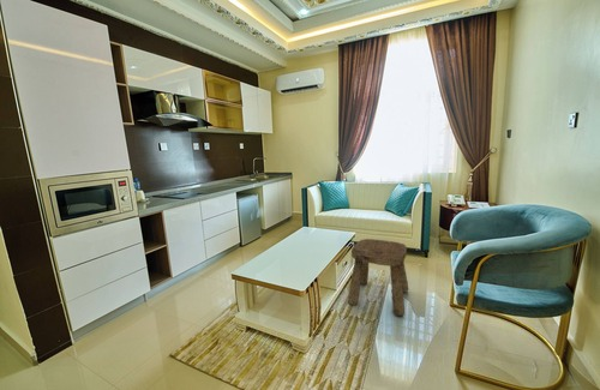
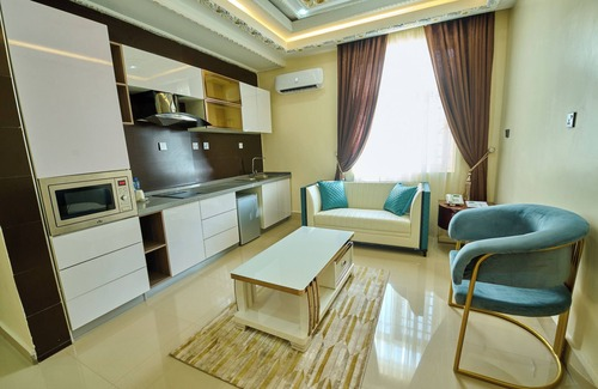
- stool (378, 264)
